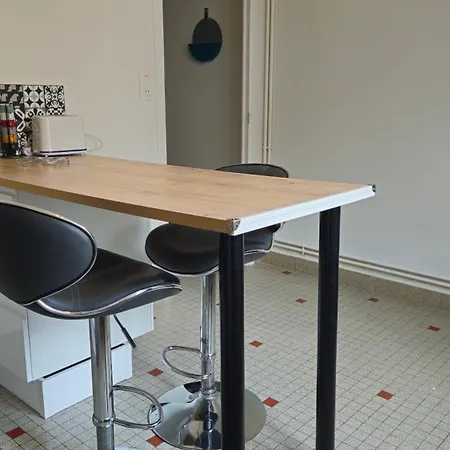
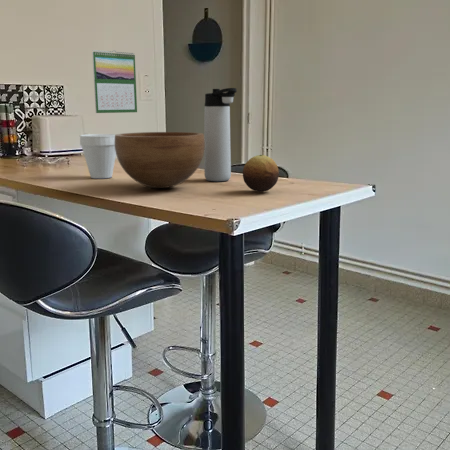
+ calendar (115, 81)
+ bowl (160, 161)
+ thermos bottle (221, 135)
+ cup (100, 156)
+ fruit (260, 173)
